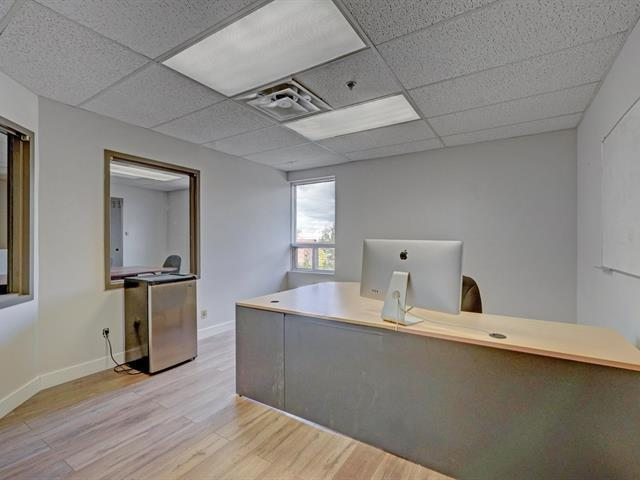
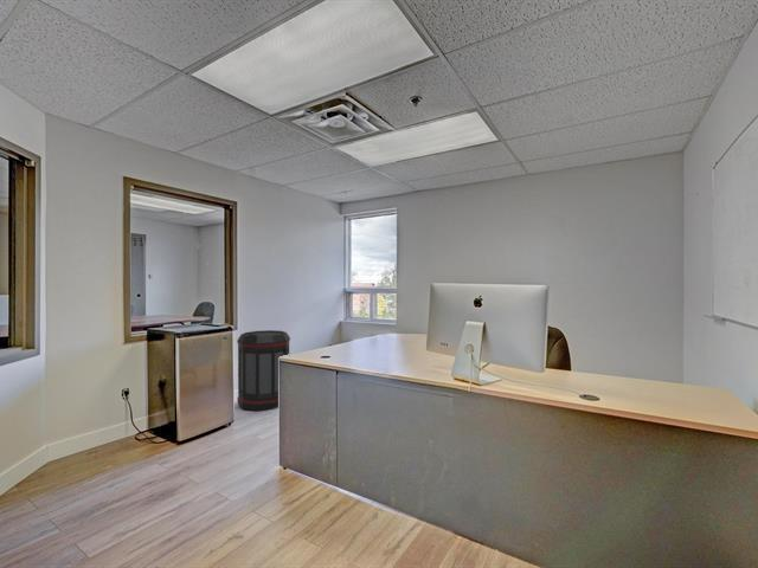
+ trash can (264, 367)
